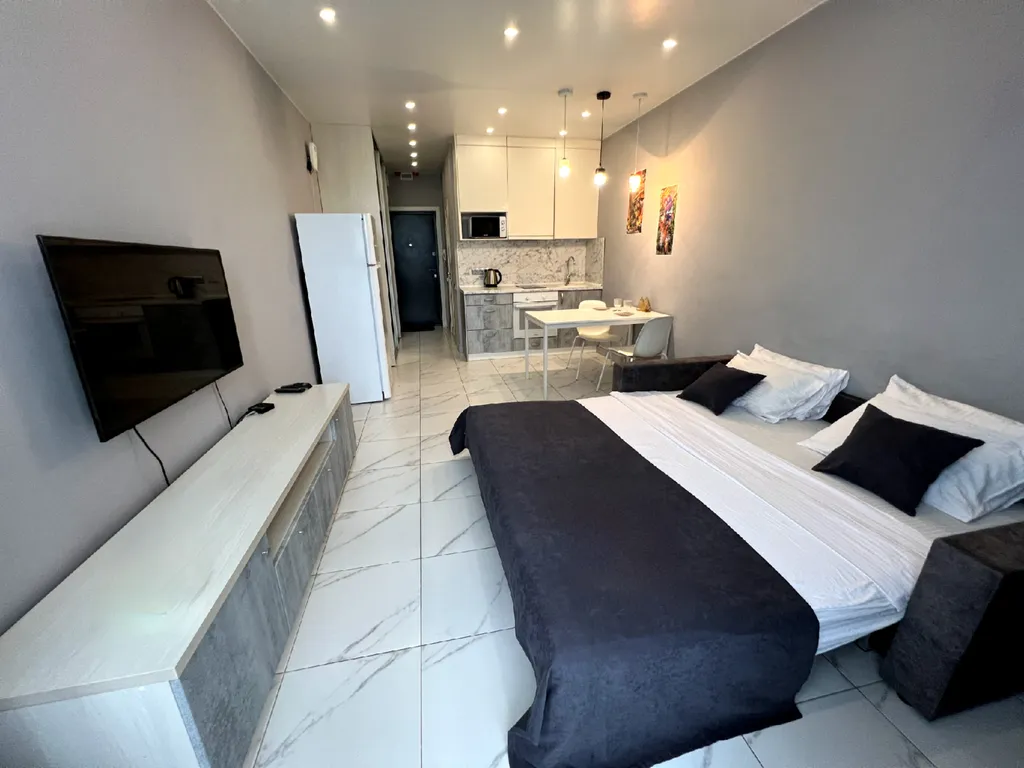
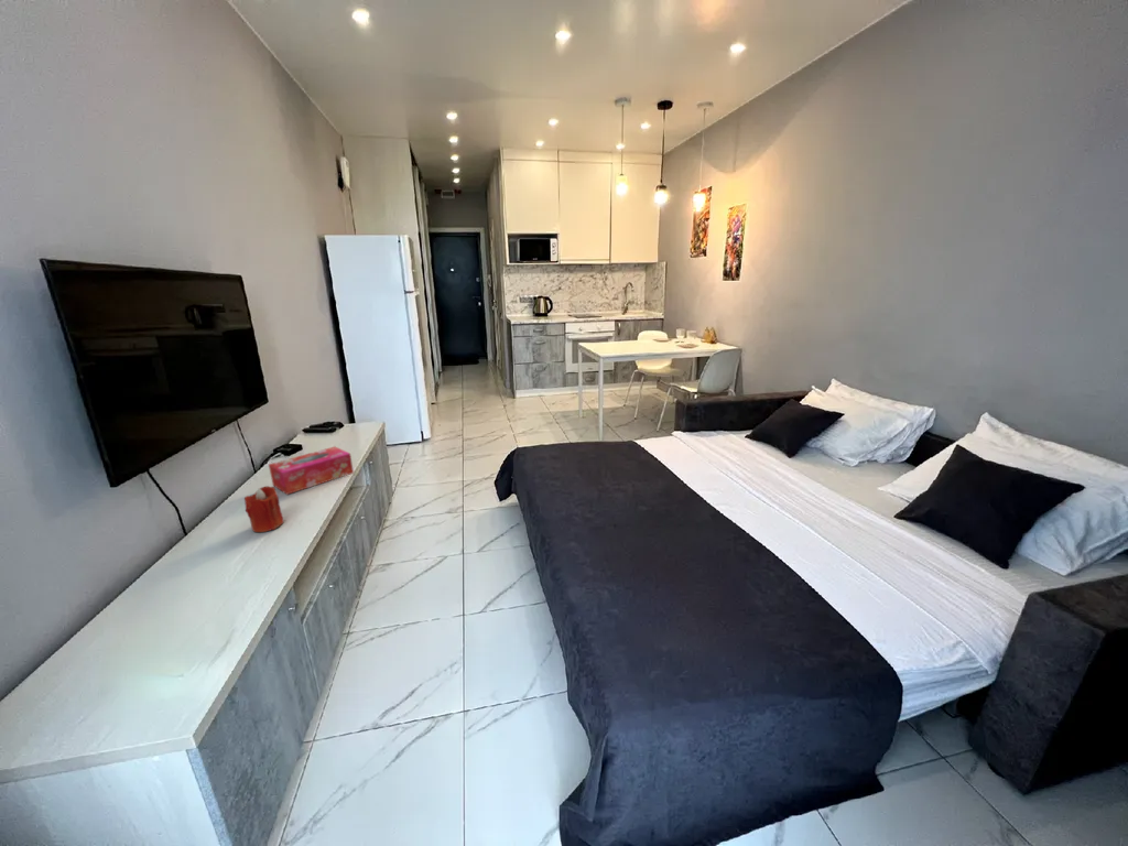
+ candle (263, 507)
+ tissue box (312, 468)
